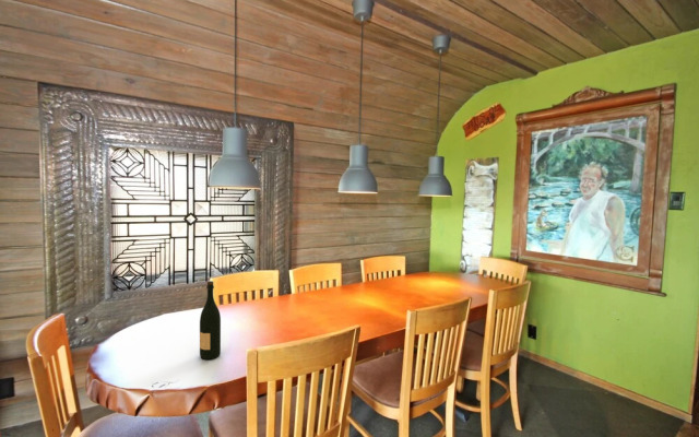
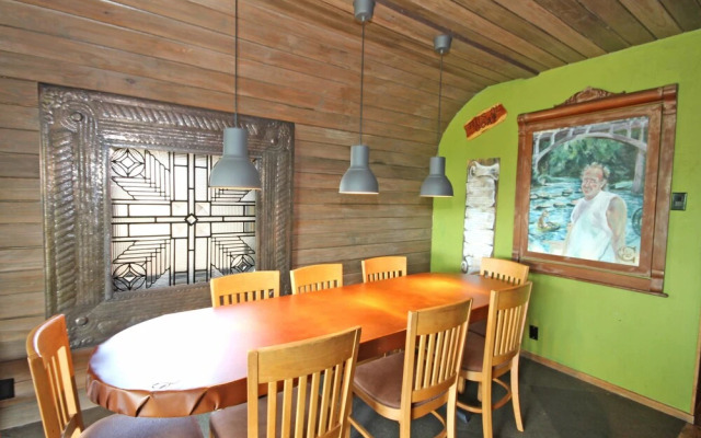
- wine bottle (210, 318)
